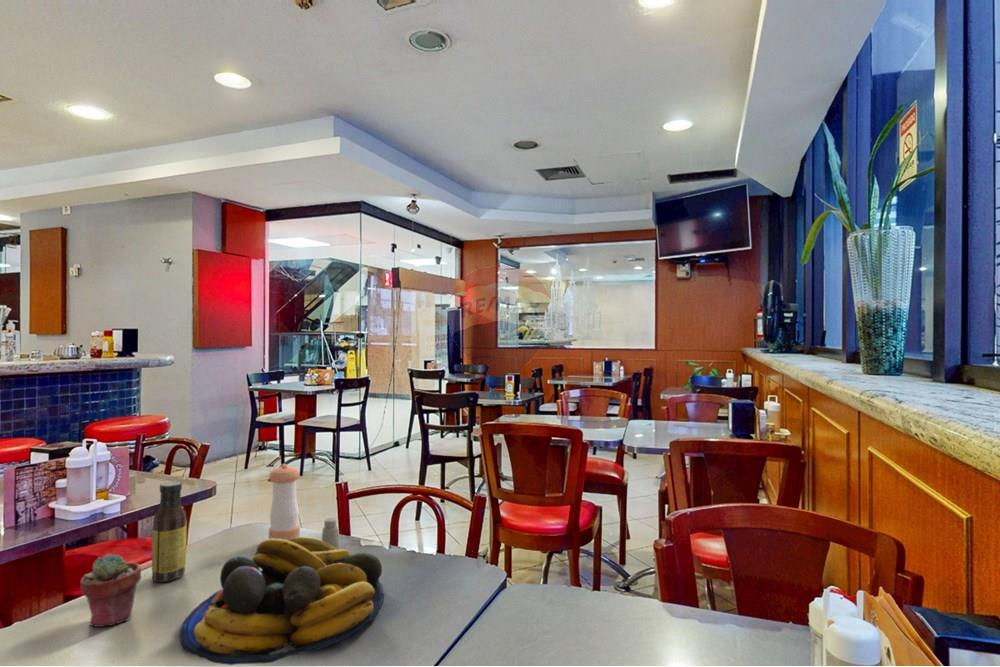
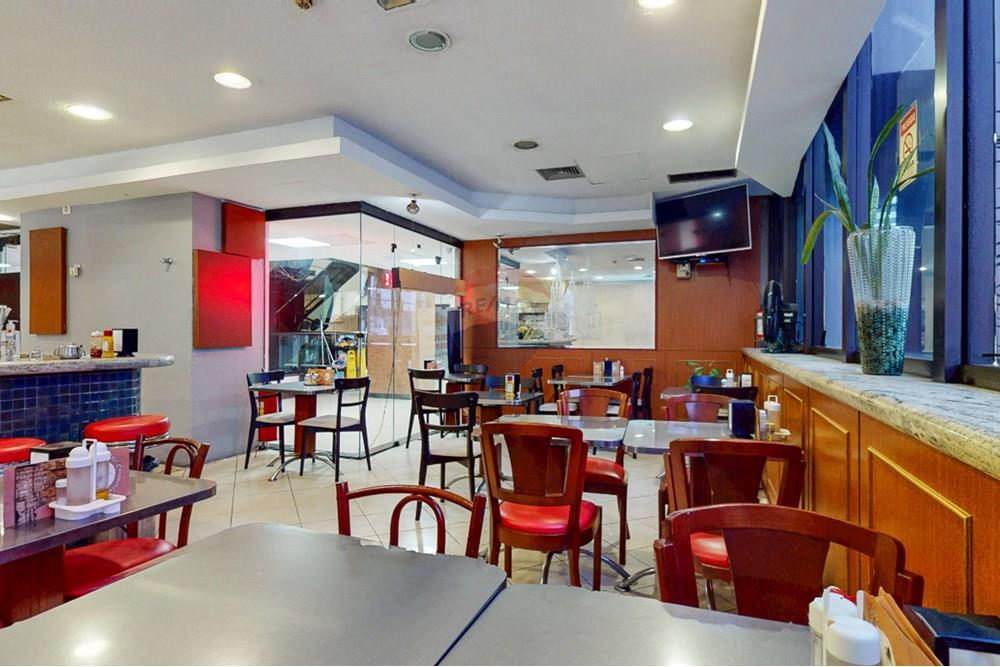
- fruit bowl (288, 576)
- saltshaker (330, 536)
- potted succulent (111, 586)
- pepper shaker (284, 502)
- sauce bottle (169, 529)
